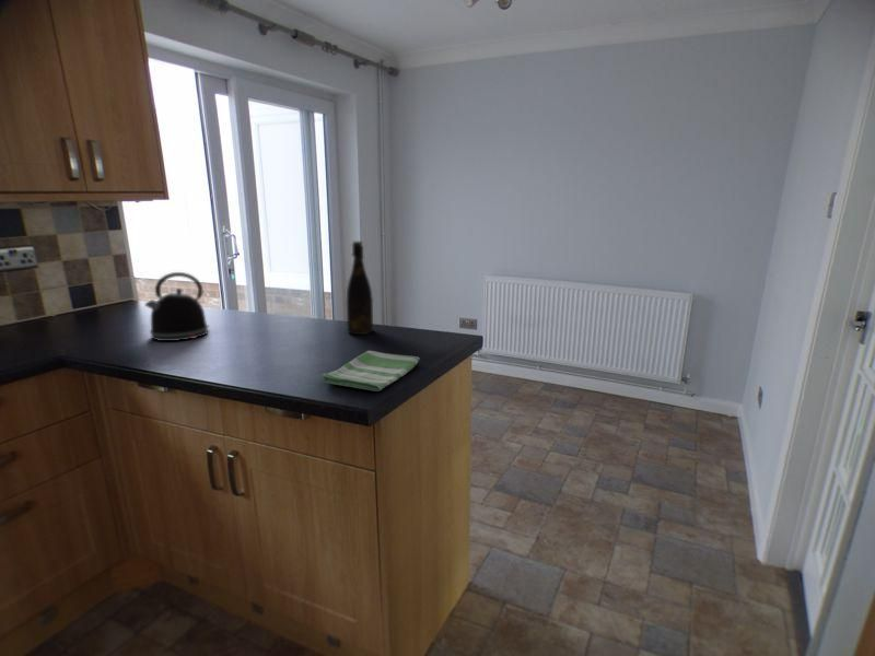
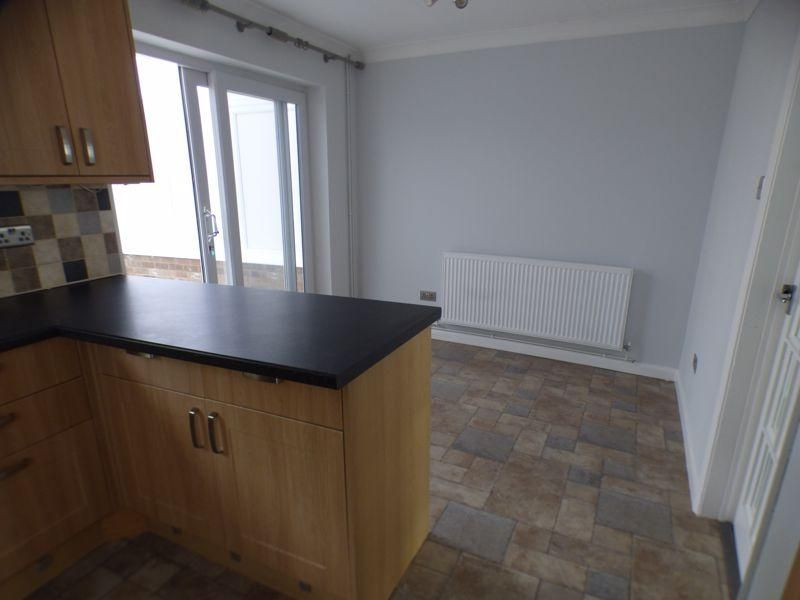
- kettle (177, 303)
- bottle (359, 288)
- dish towel (373, 368)
